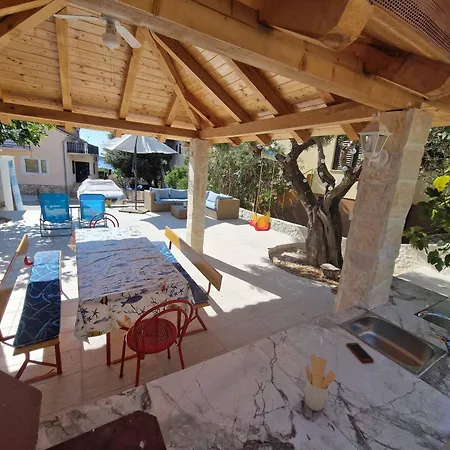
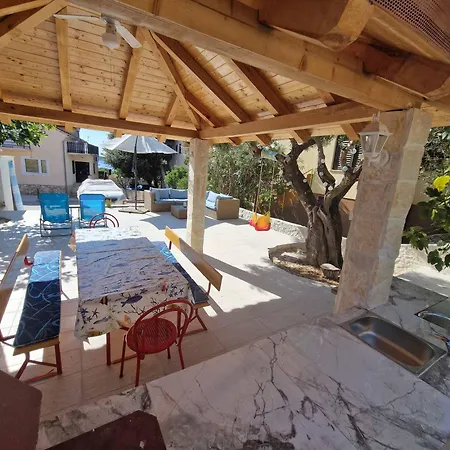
- utensil holder (316, 381)
- cell phone (359, 352)
